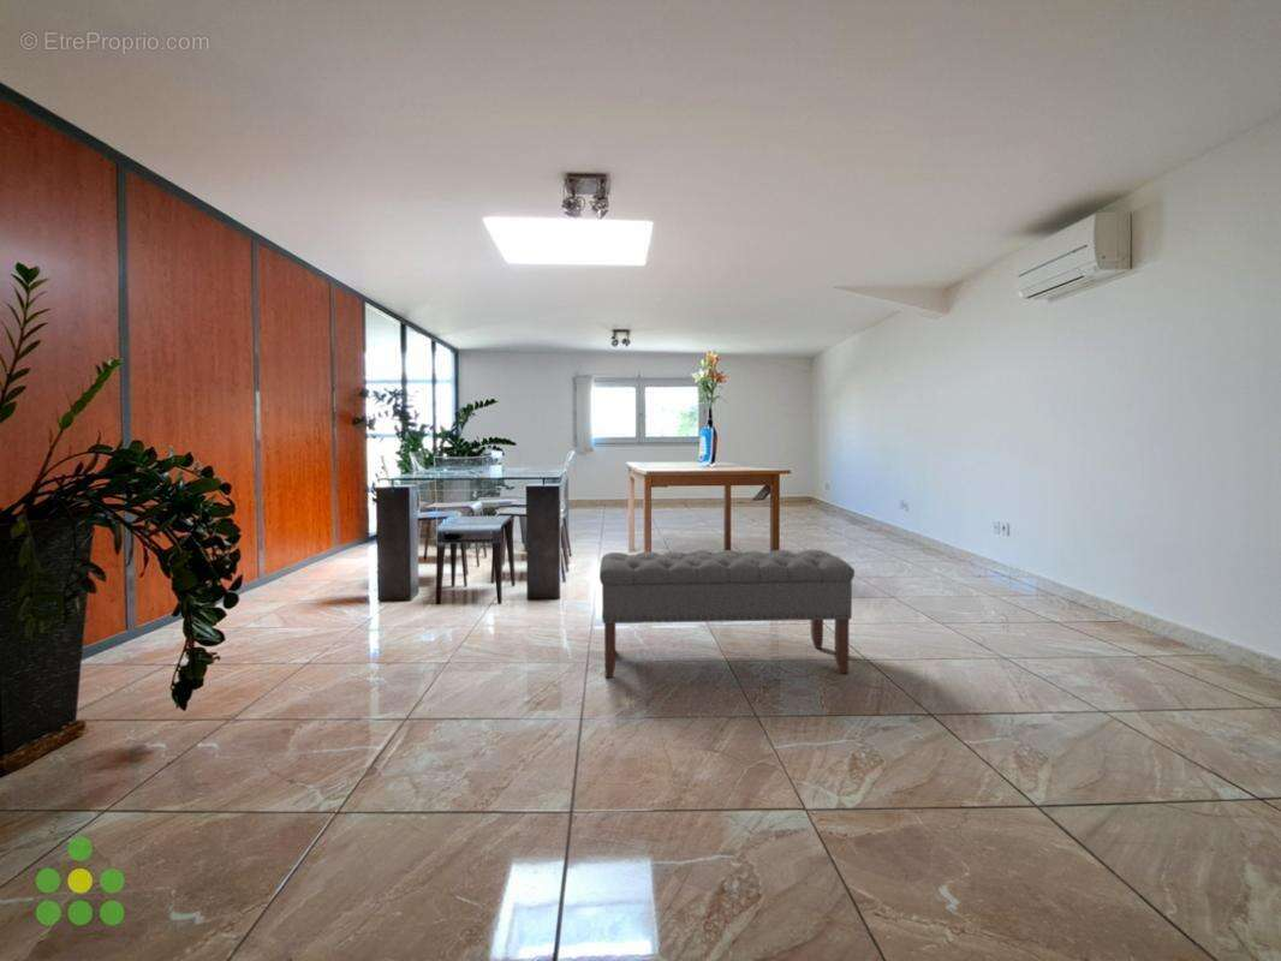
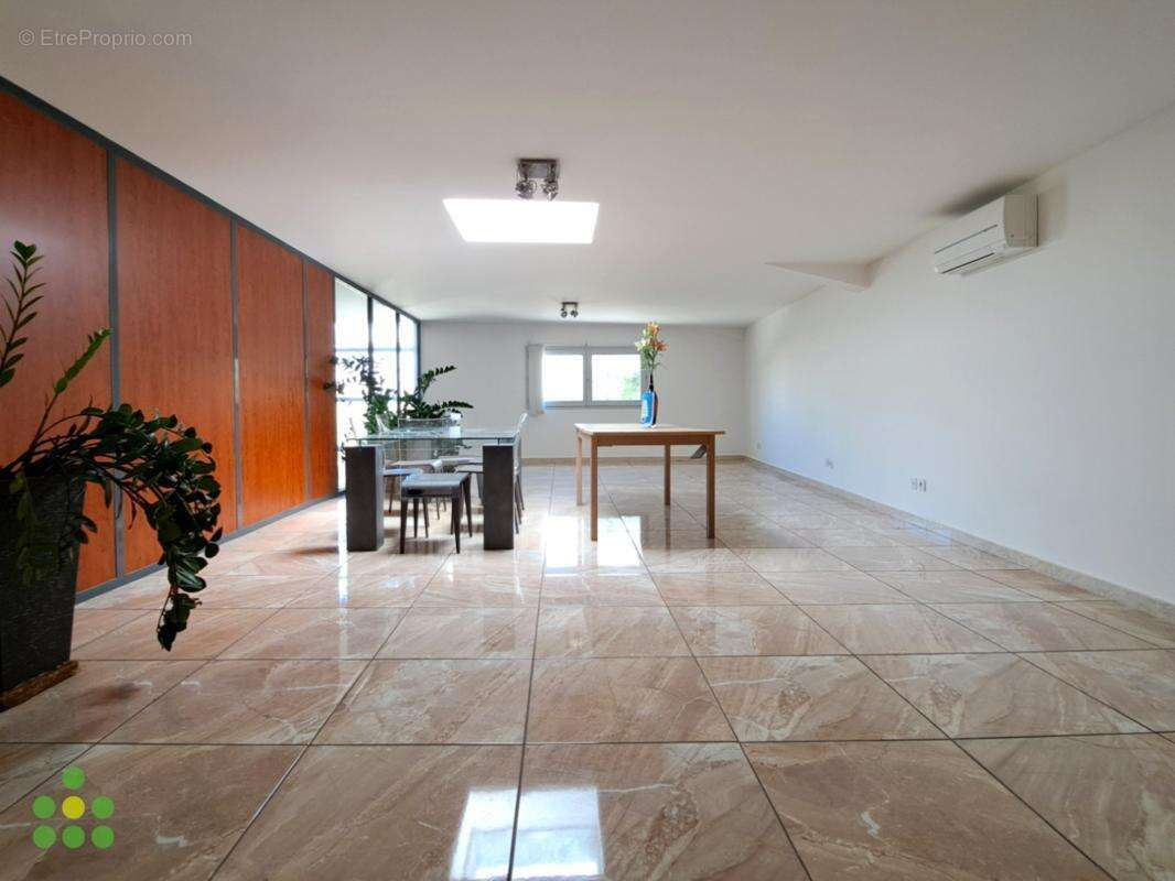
- bench (720, 608)
